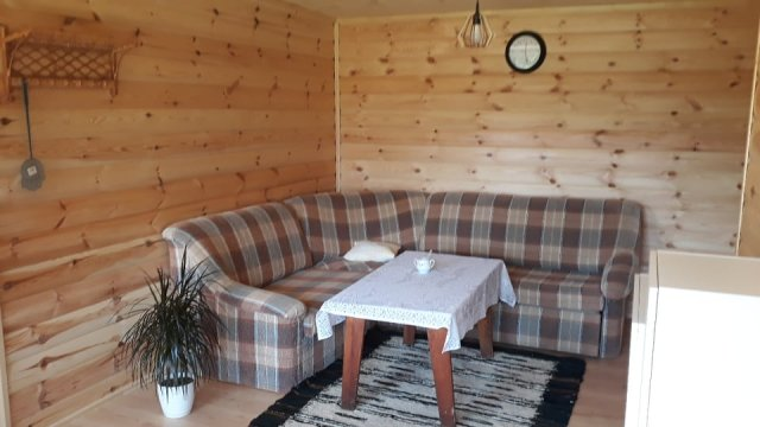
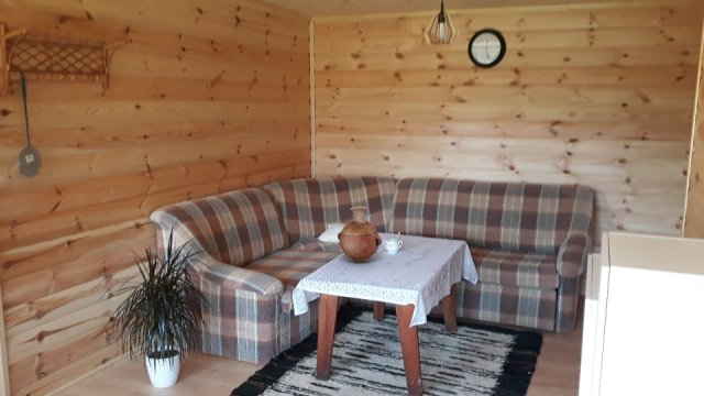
+ vase (359, 234)
